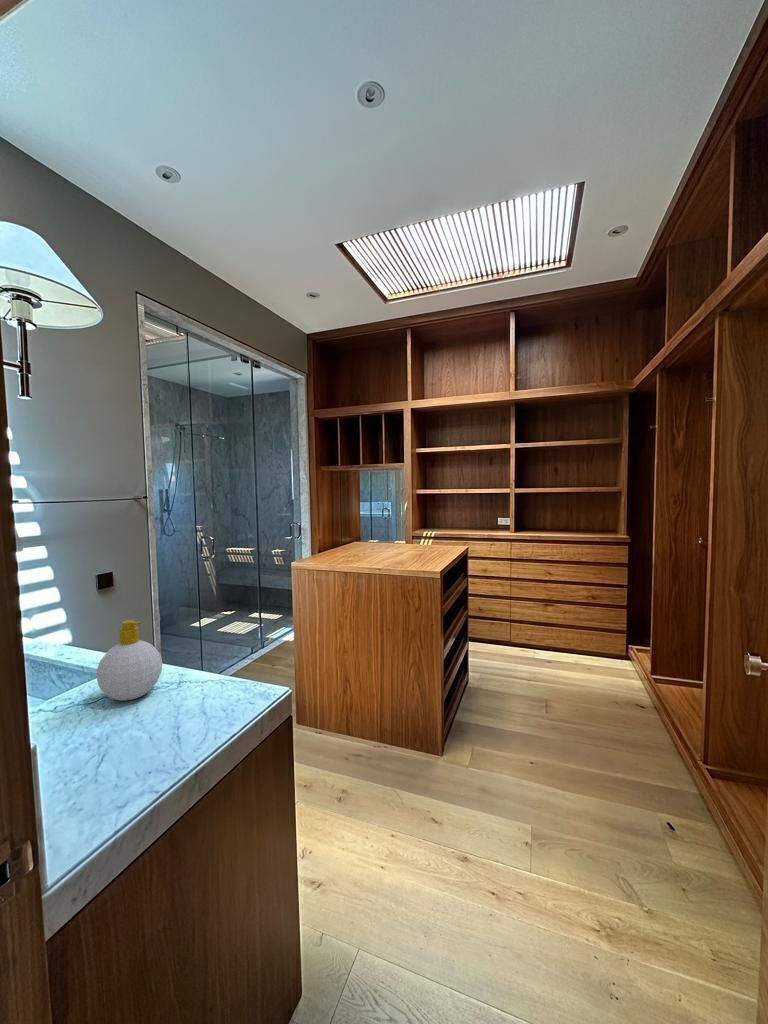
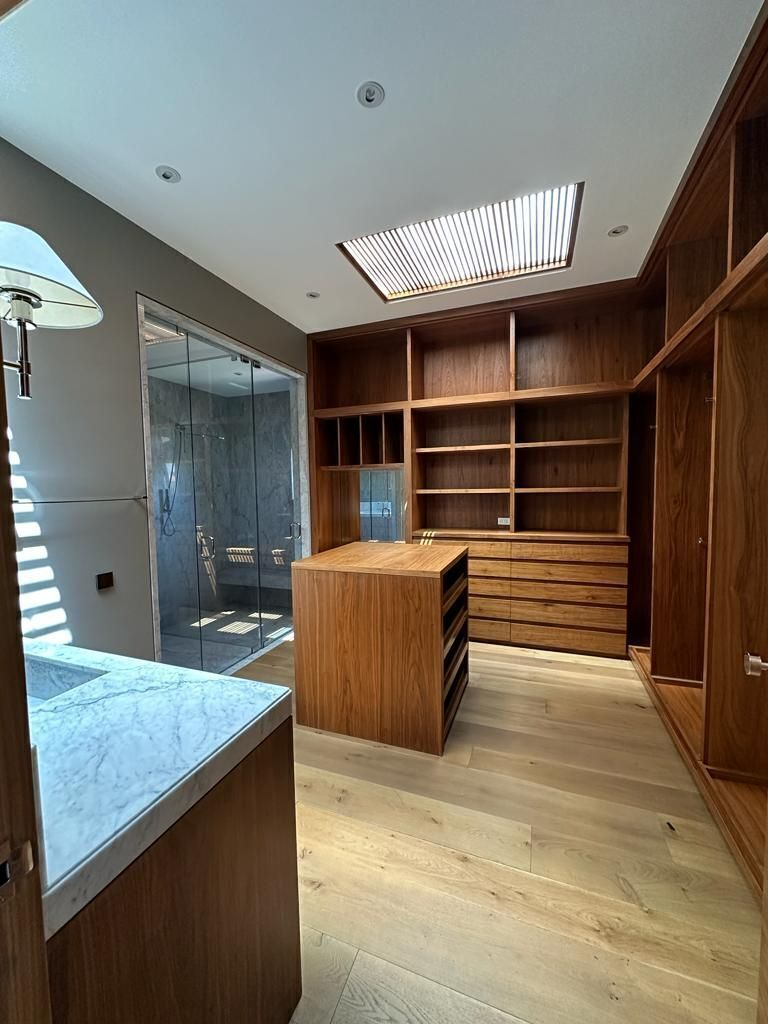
- soap bottle (129, 657)
